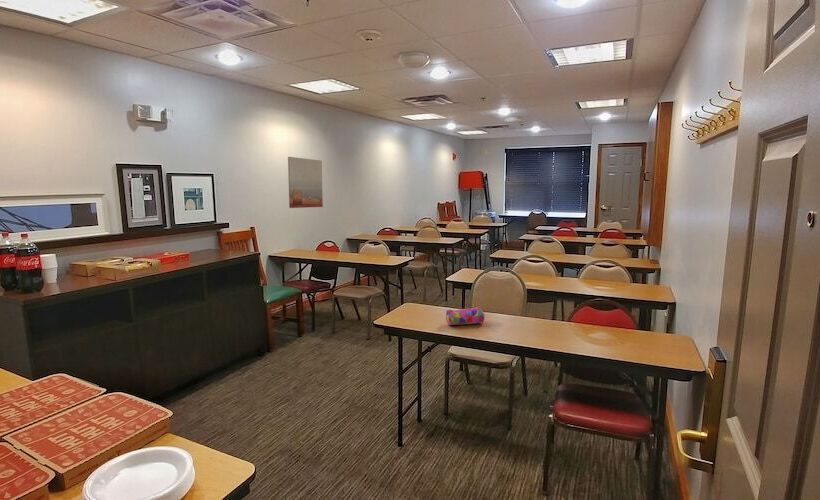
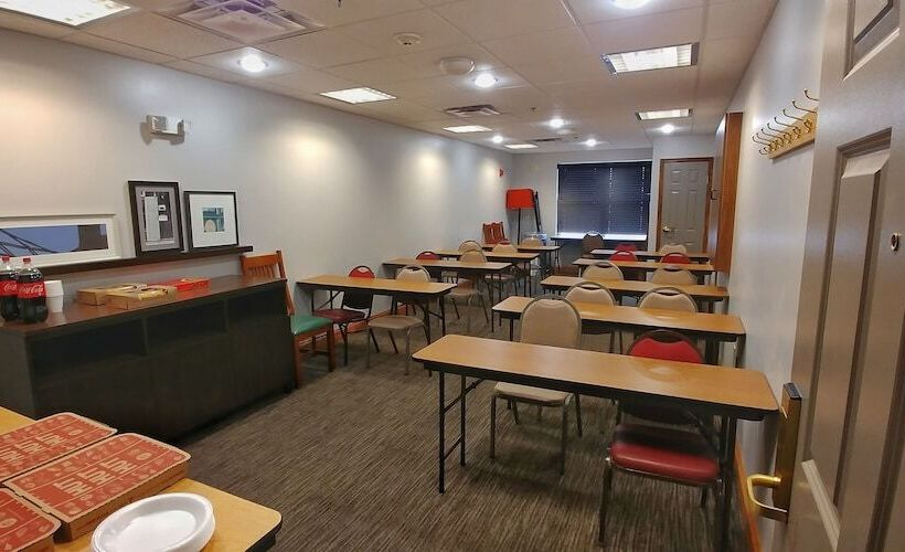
- wall art (306, 183)
- pencil case (464, 316)
